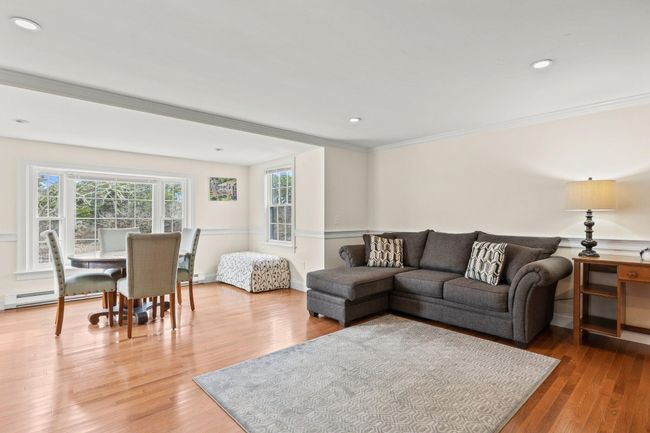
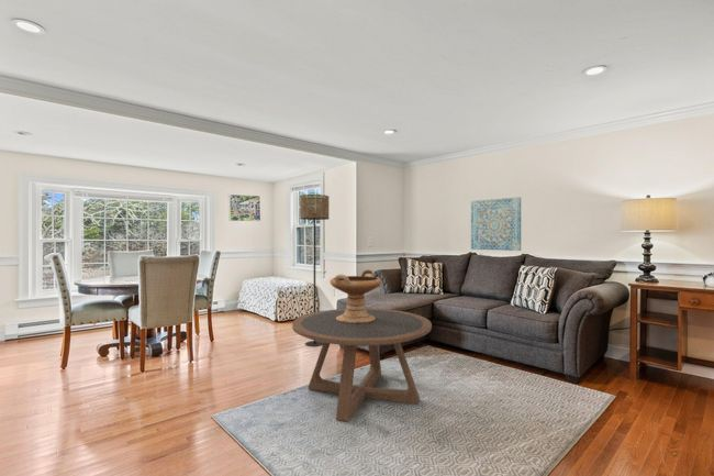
+ wall art (494, 224)
+ decorative bowl (355, 295)
+ floor lamp (314, 269)
+ coffee table (355, 357)
